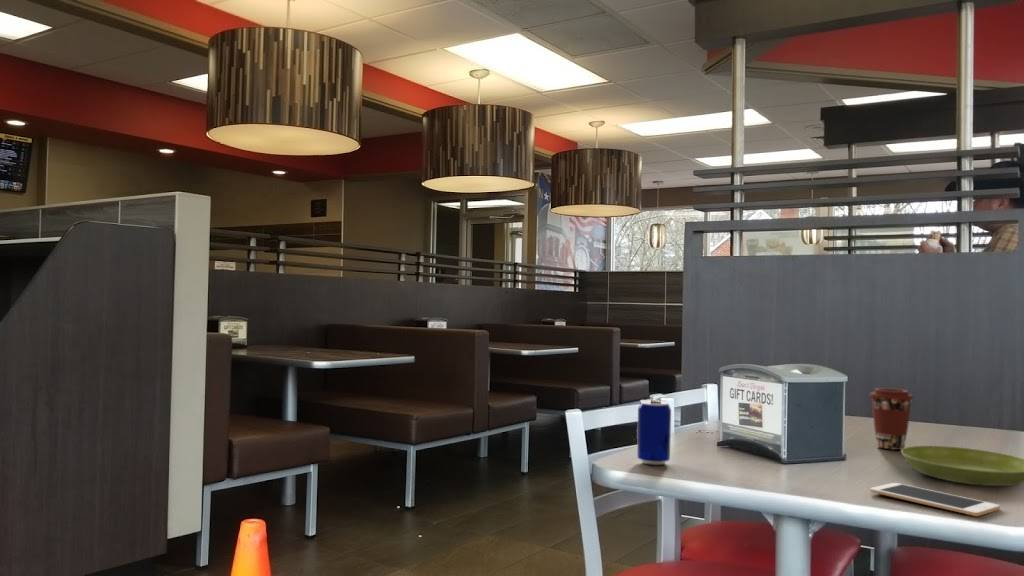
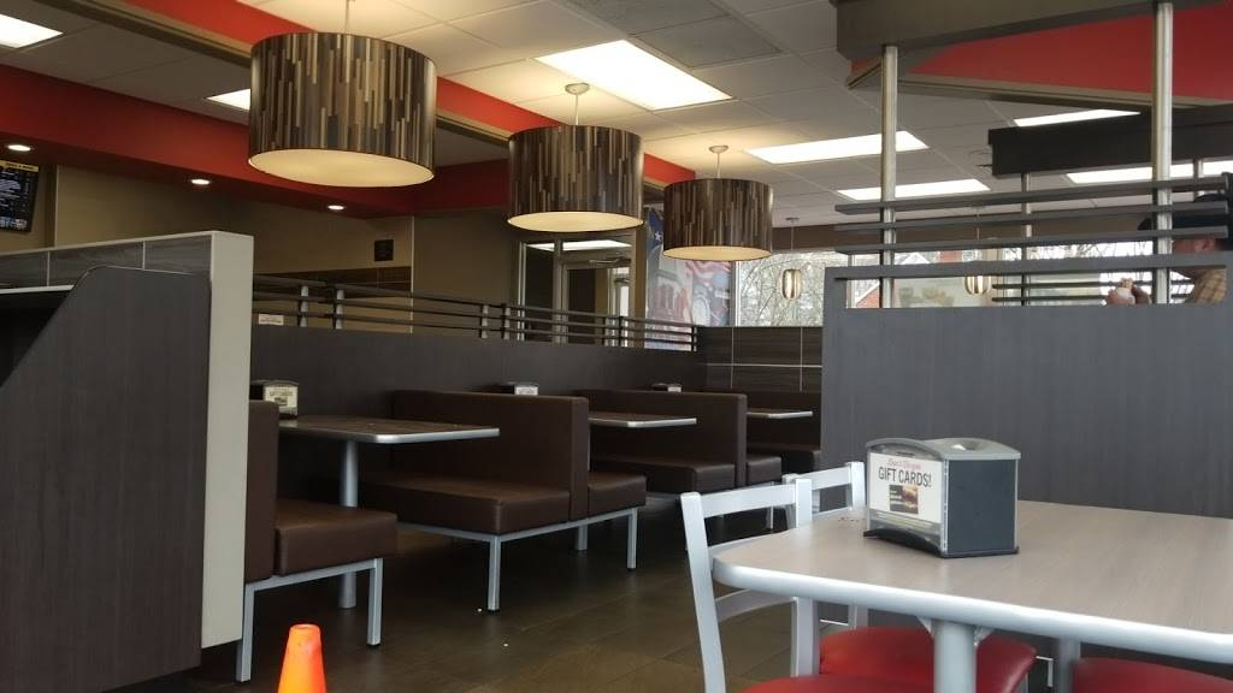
- saucer (966, 466)
- cell phone (932, 498)
- beer can (654, 430)
- coffee cup (890, 418)
